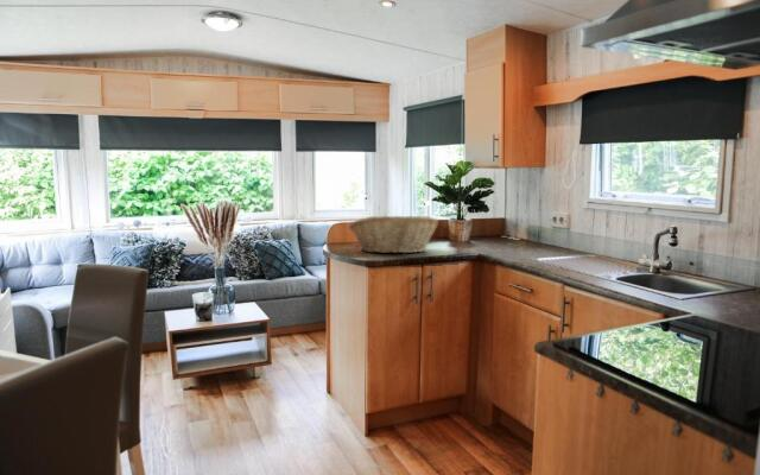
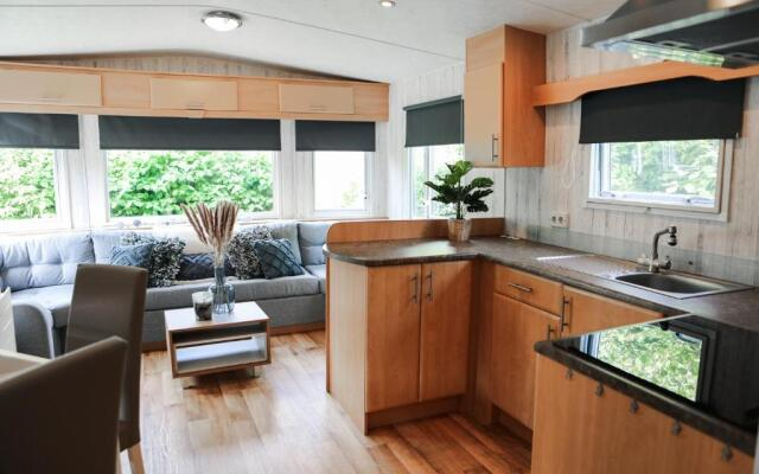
- fruit basket (393, 232)
